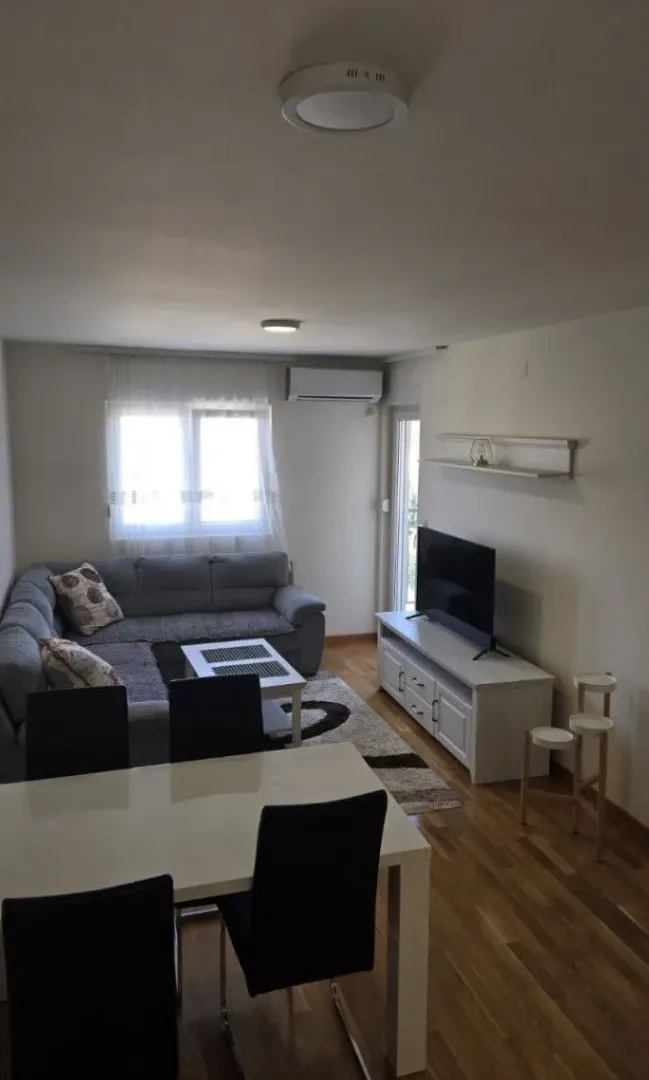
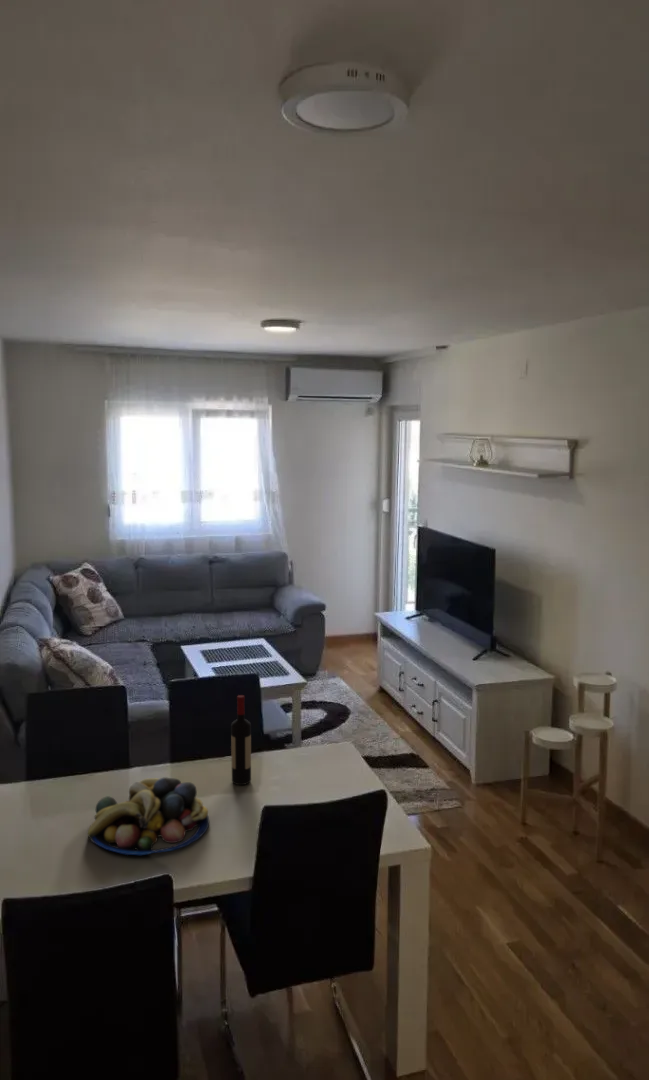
+ wine bottle (241, 739)
+ fruit bowl (150, 806)
